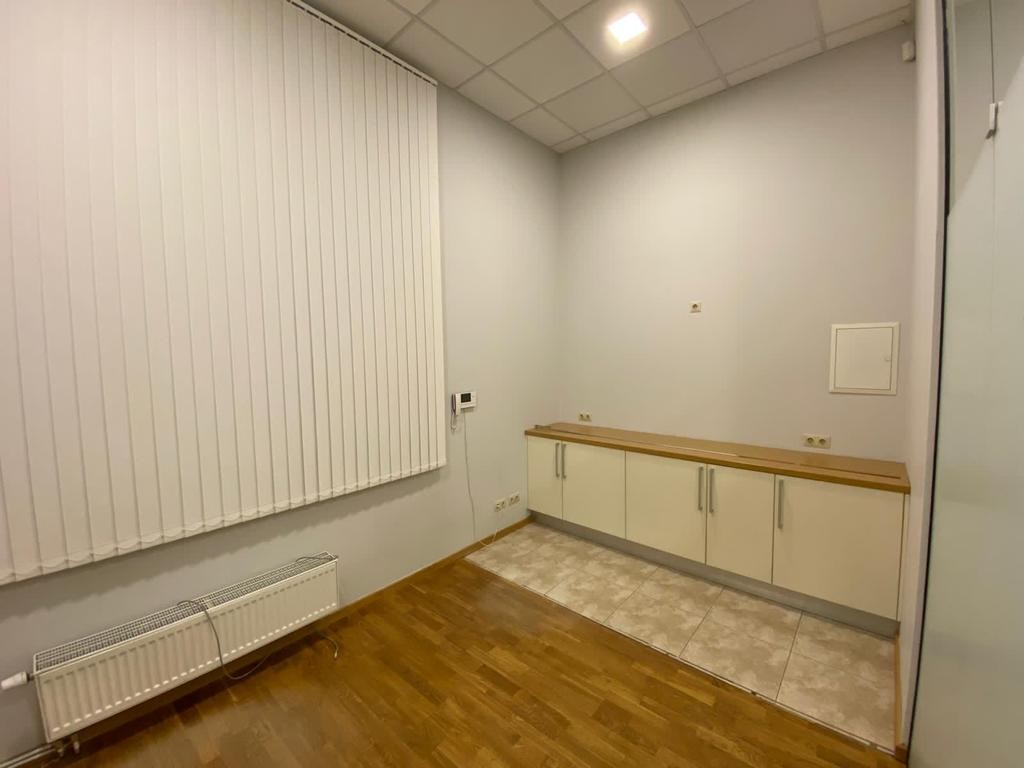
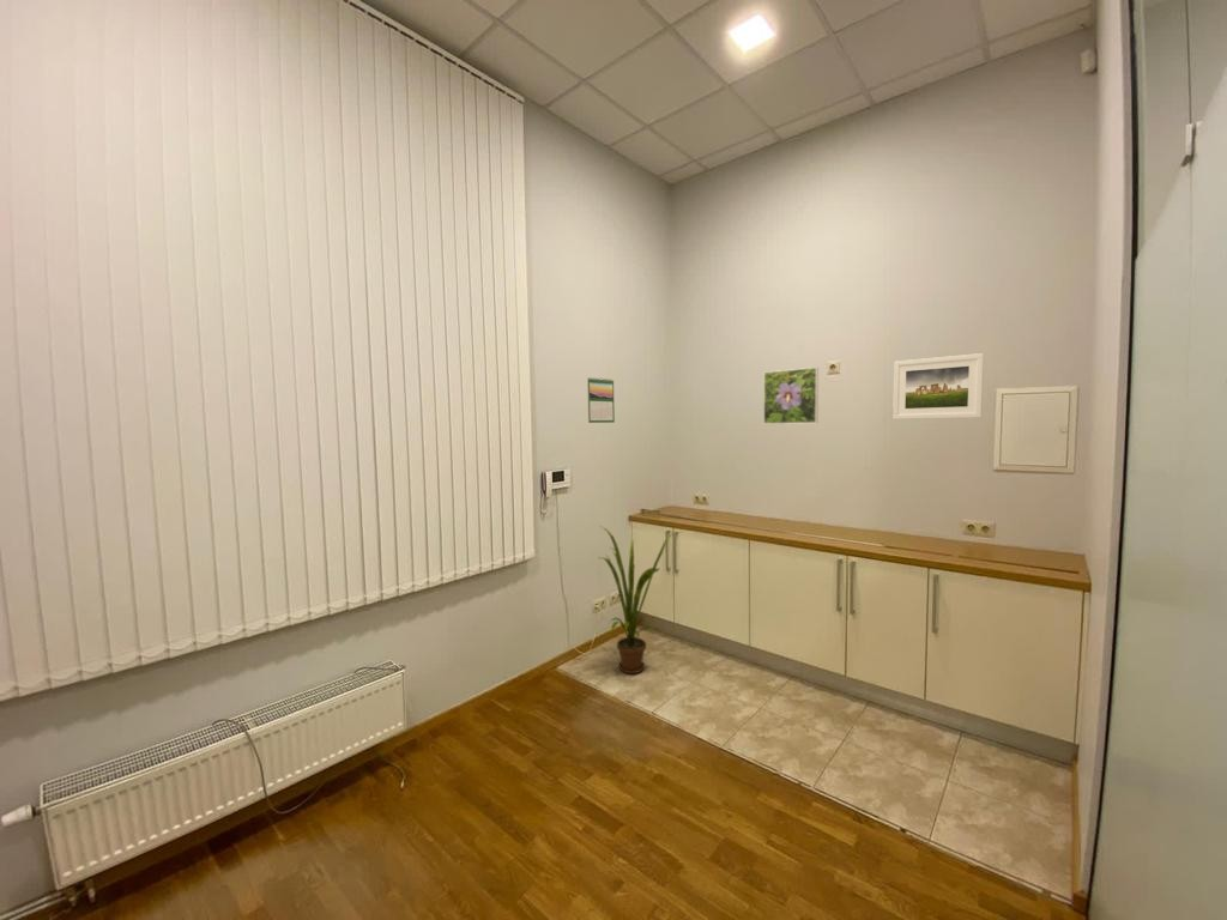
+ house plant (623, 599)
+ calendar (600, 400)
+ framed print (936, 388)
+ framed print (790, 397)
